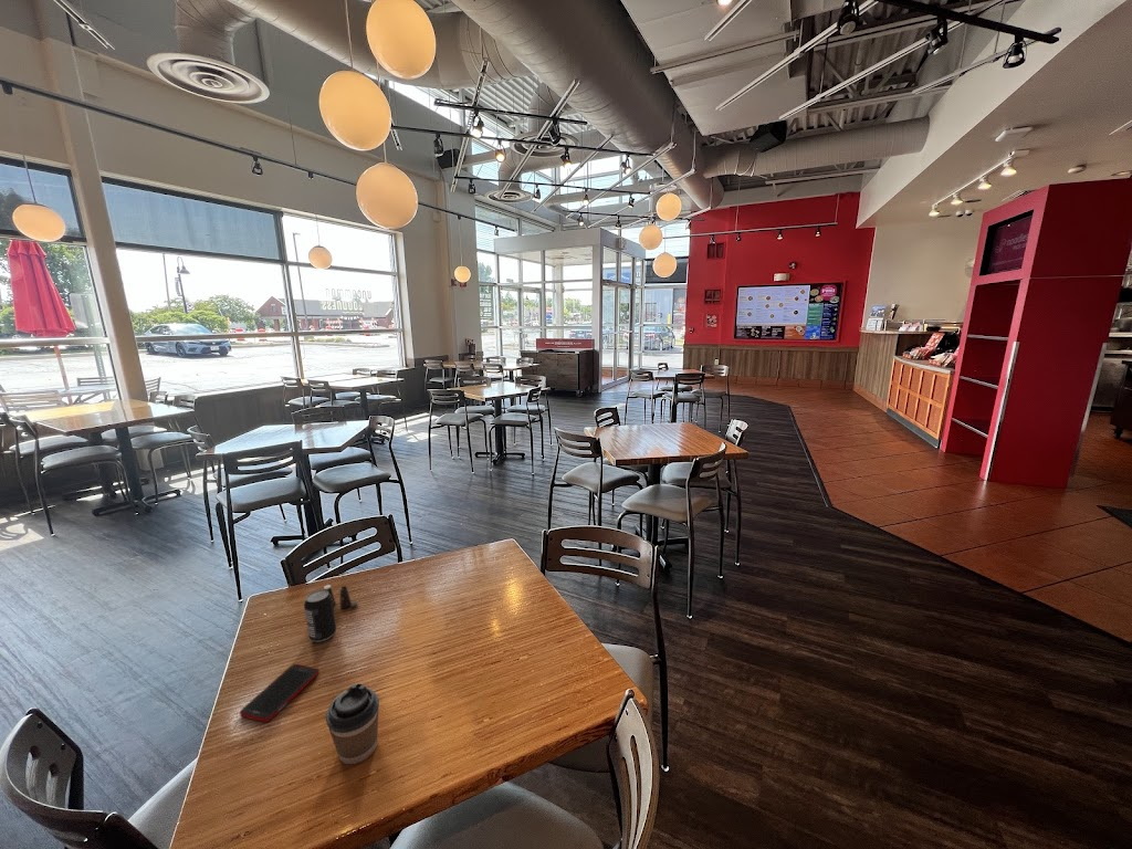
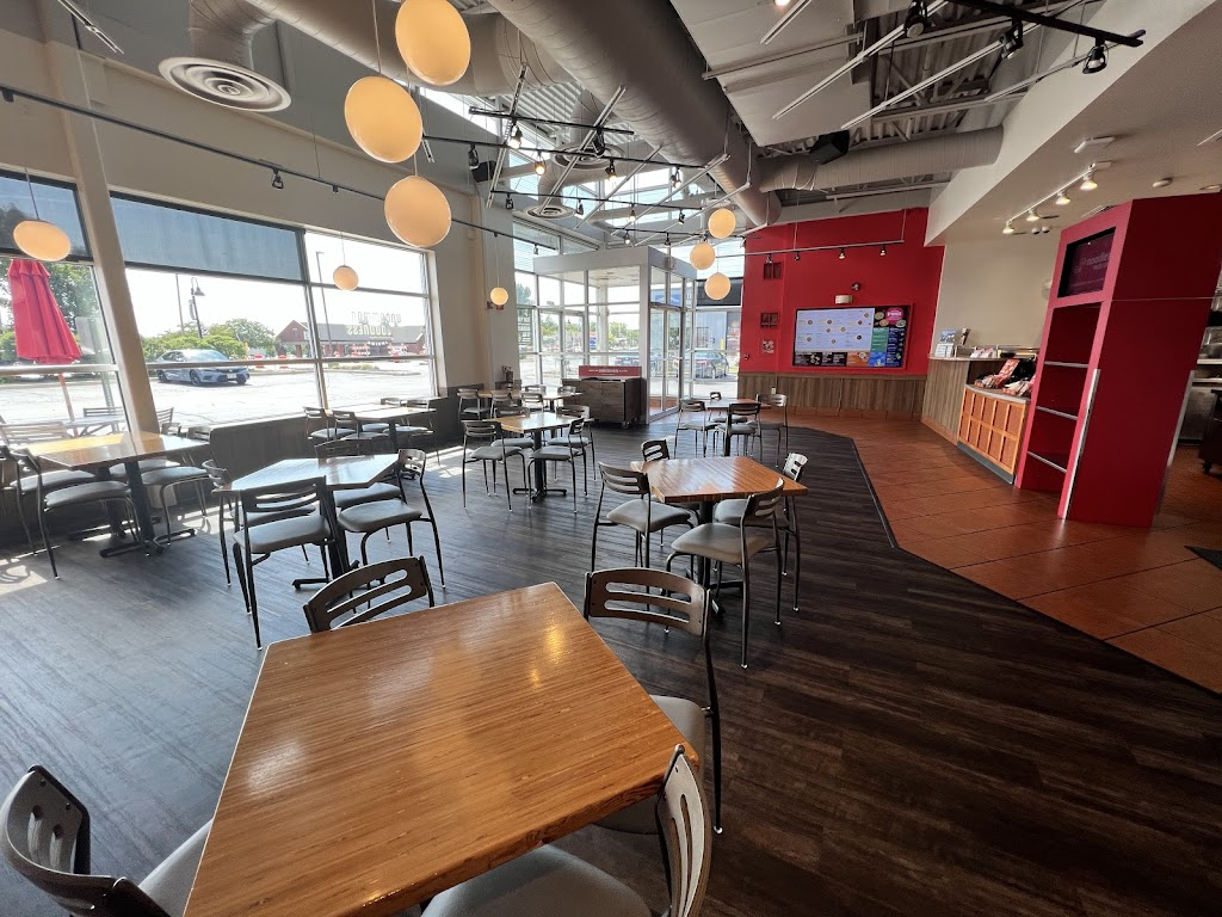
- coffee cup (354, 722)
- salt shaker (340, 596)
- cell phone (281, 691)
- beverage can (319, 615)
